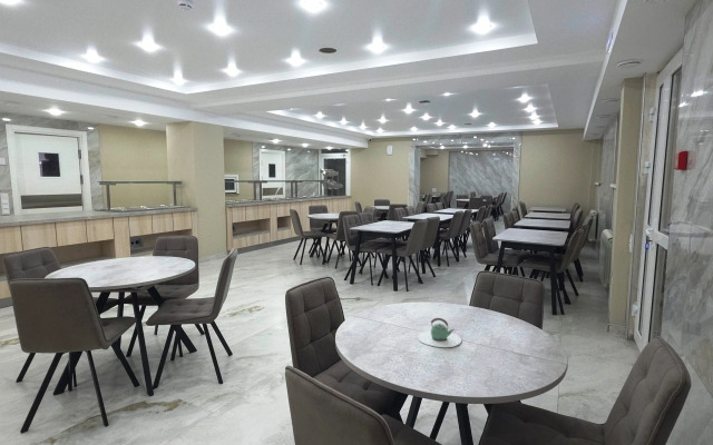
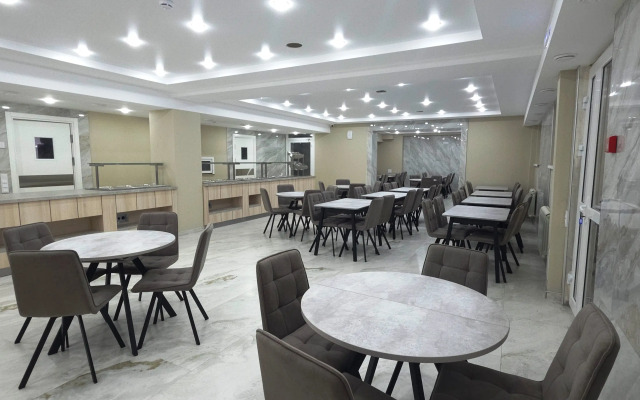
- teapot (439, 328)
